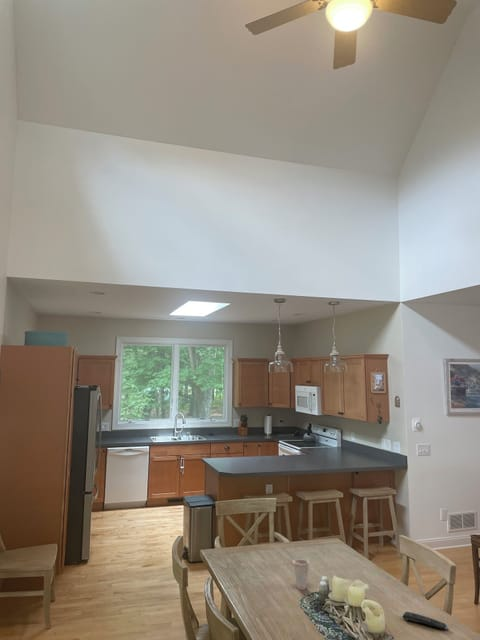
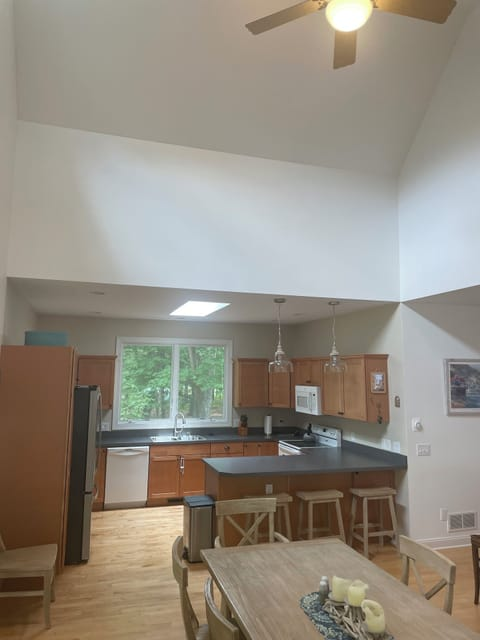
- remote control (425, 620)
- cup (301, 574)
